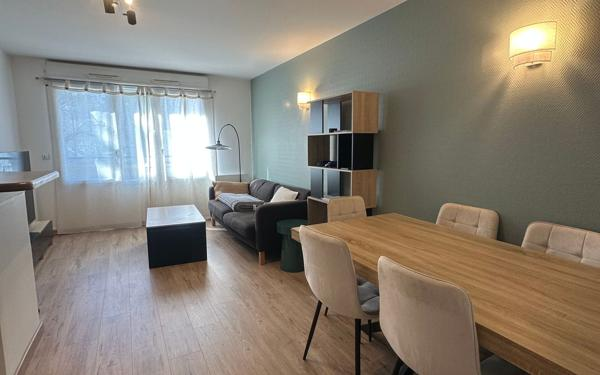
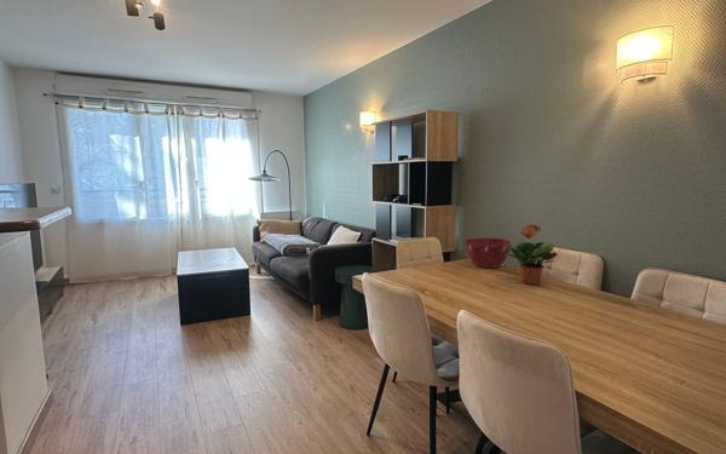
+ potted plant (530, 253)
+ mixing bowl (486, 253)
